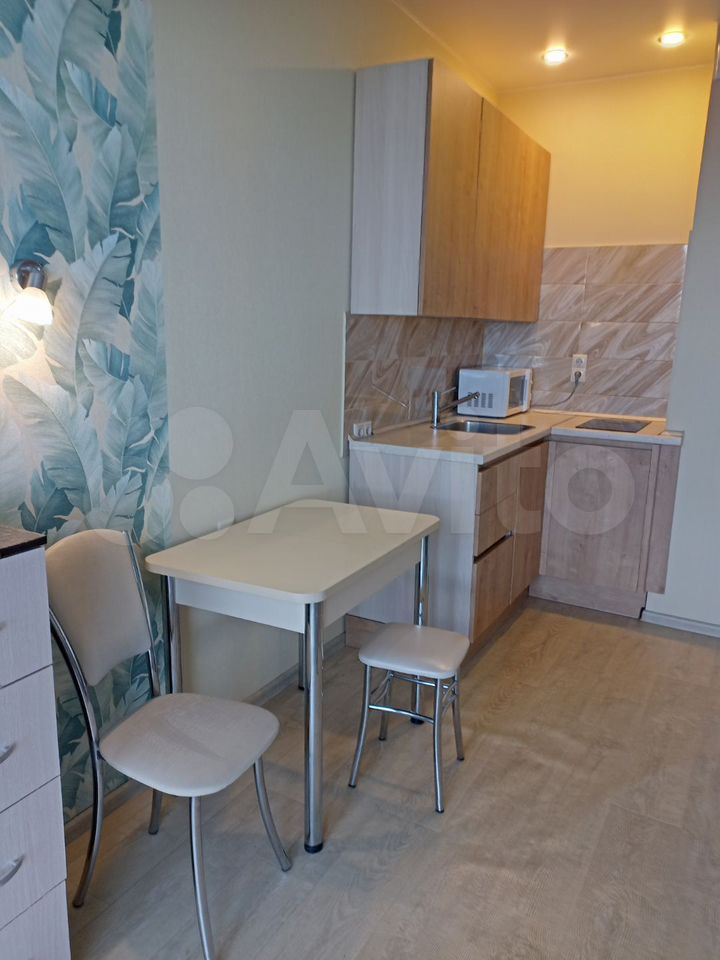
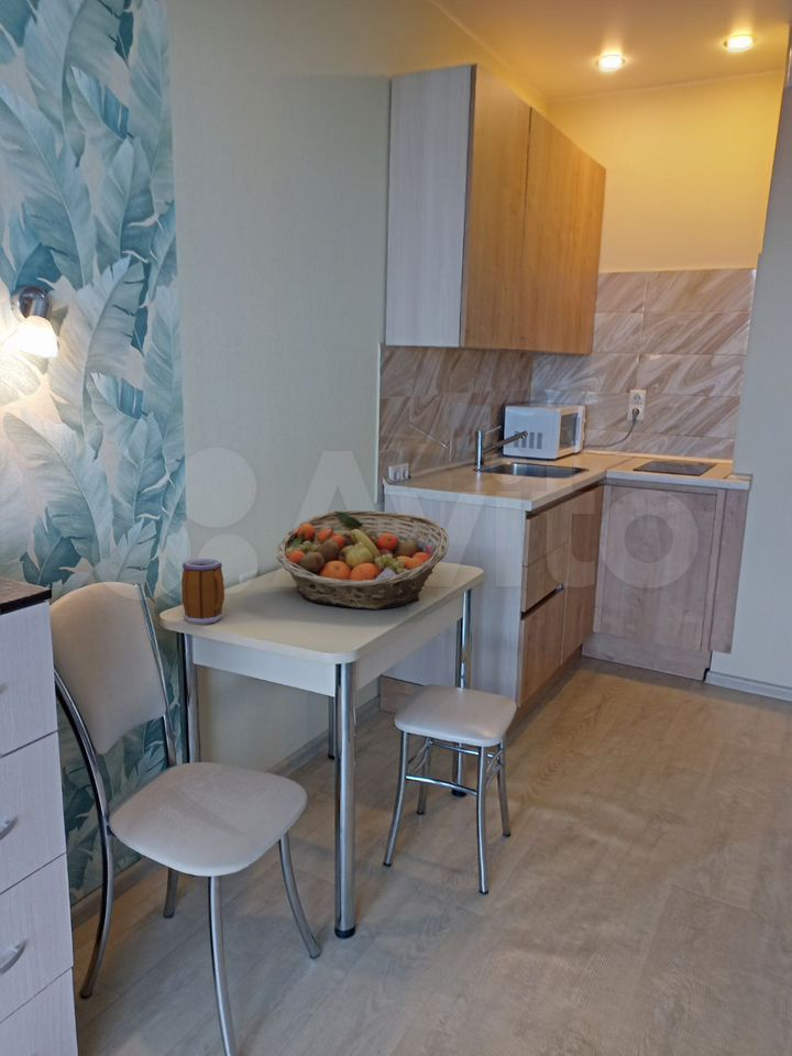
+ mug (207, 591)
+ fruit basket (362, 557)
